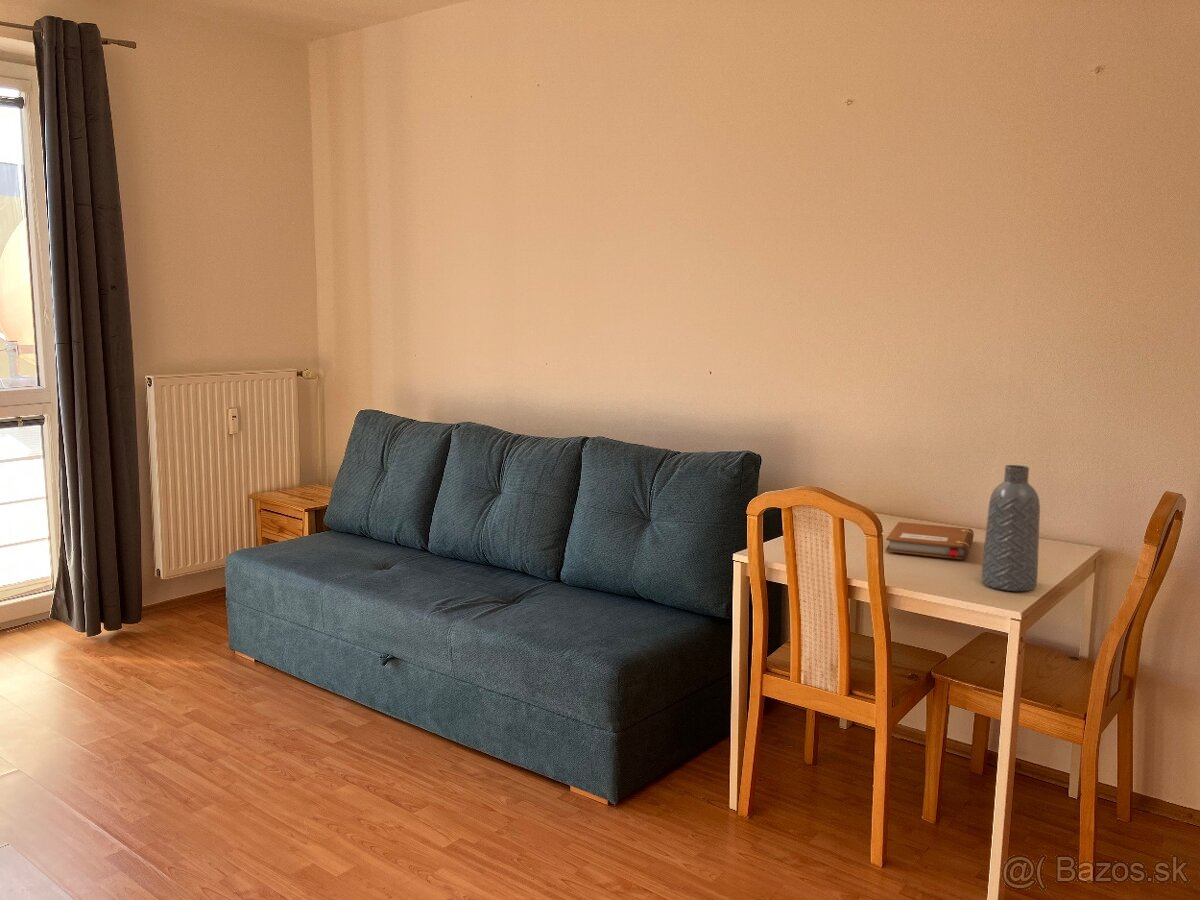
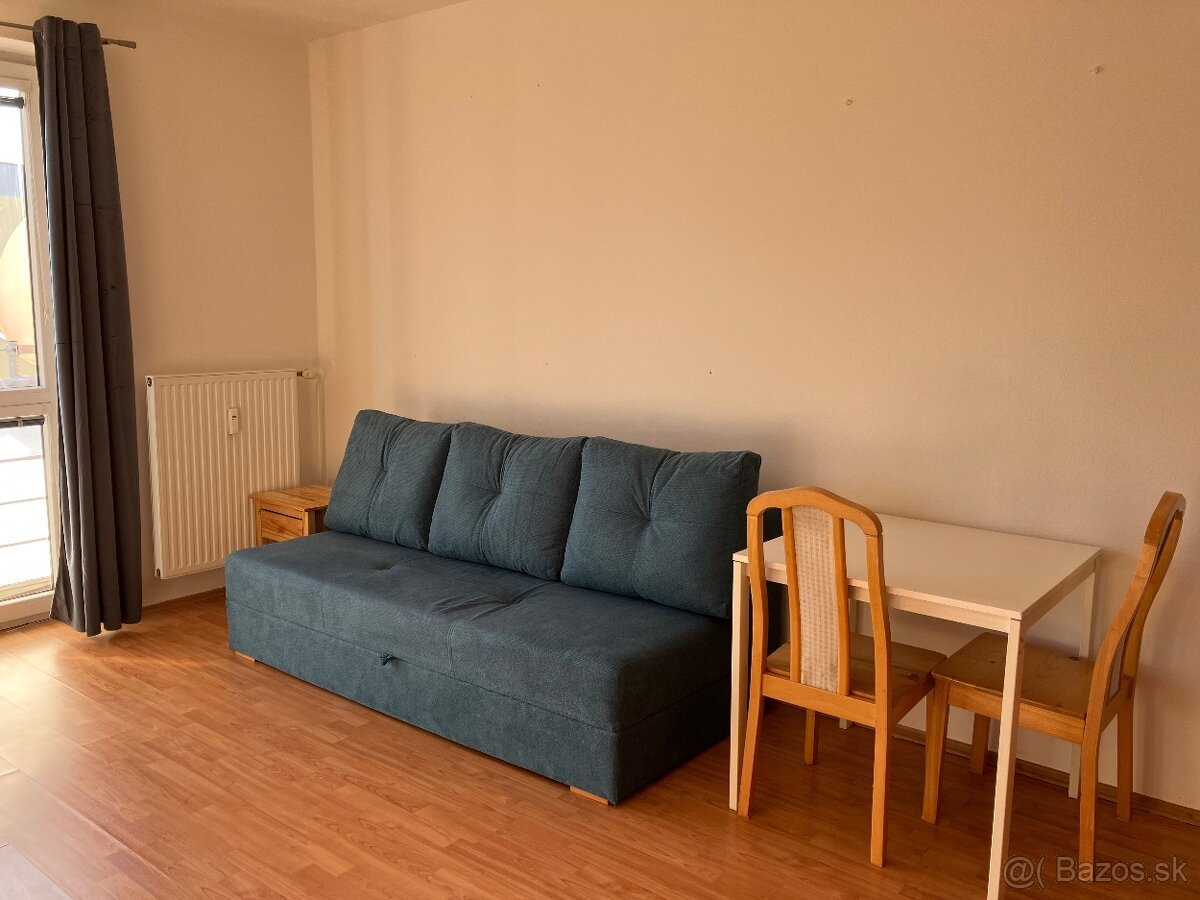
- vase (1012, 526)
- notebook (930, 540)
